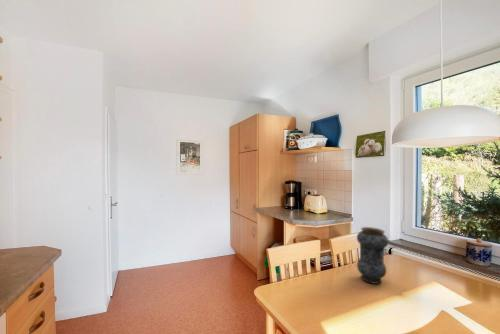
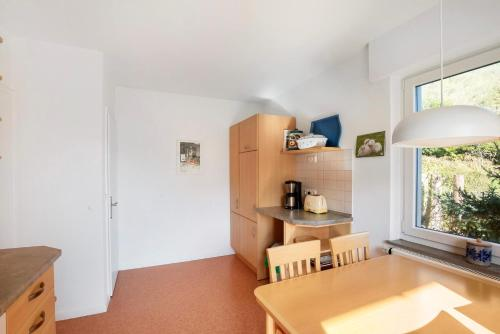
- vase (372, 254)
